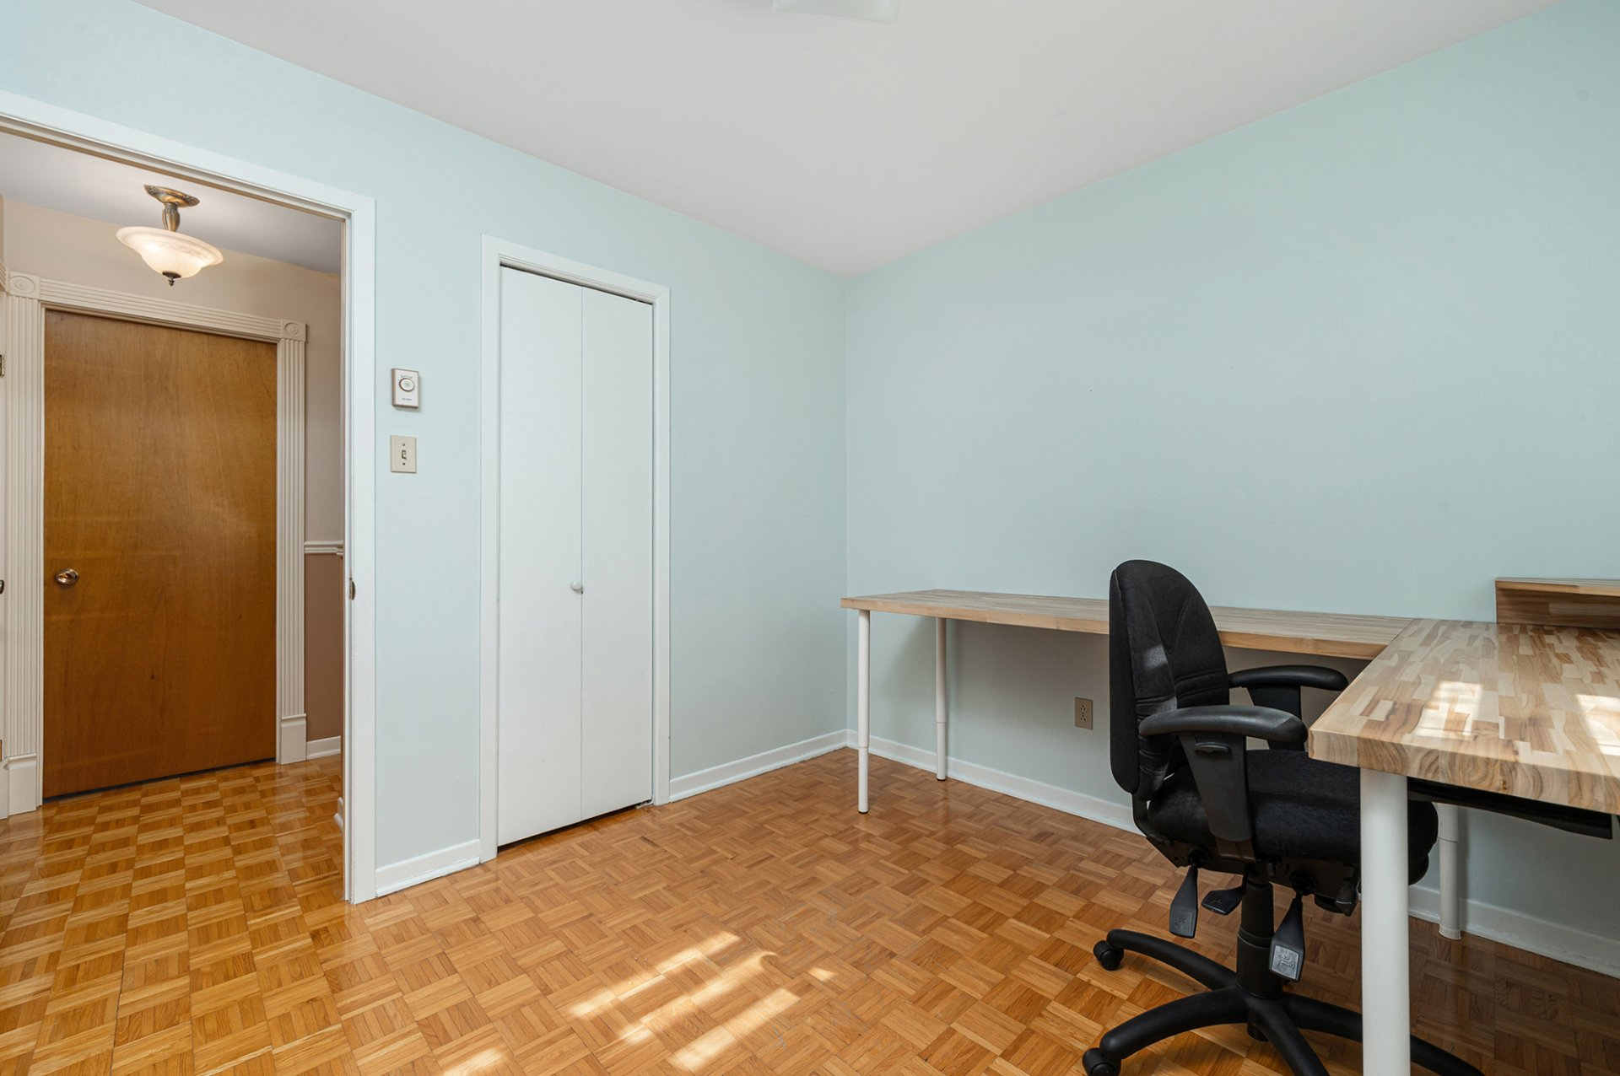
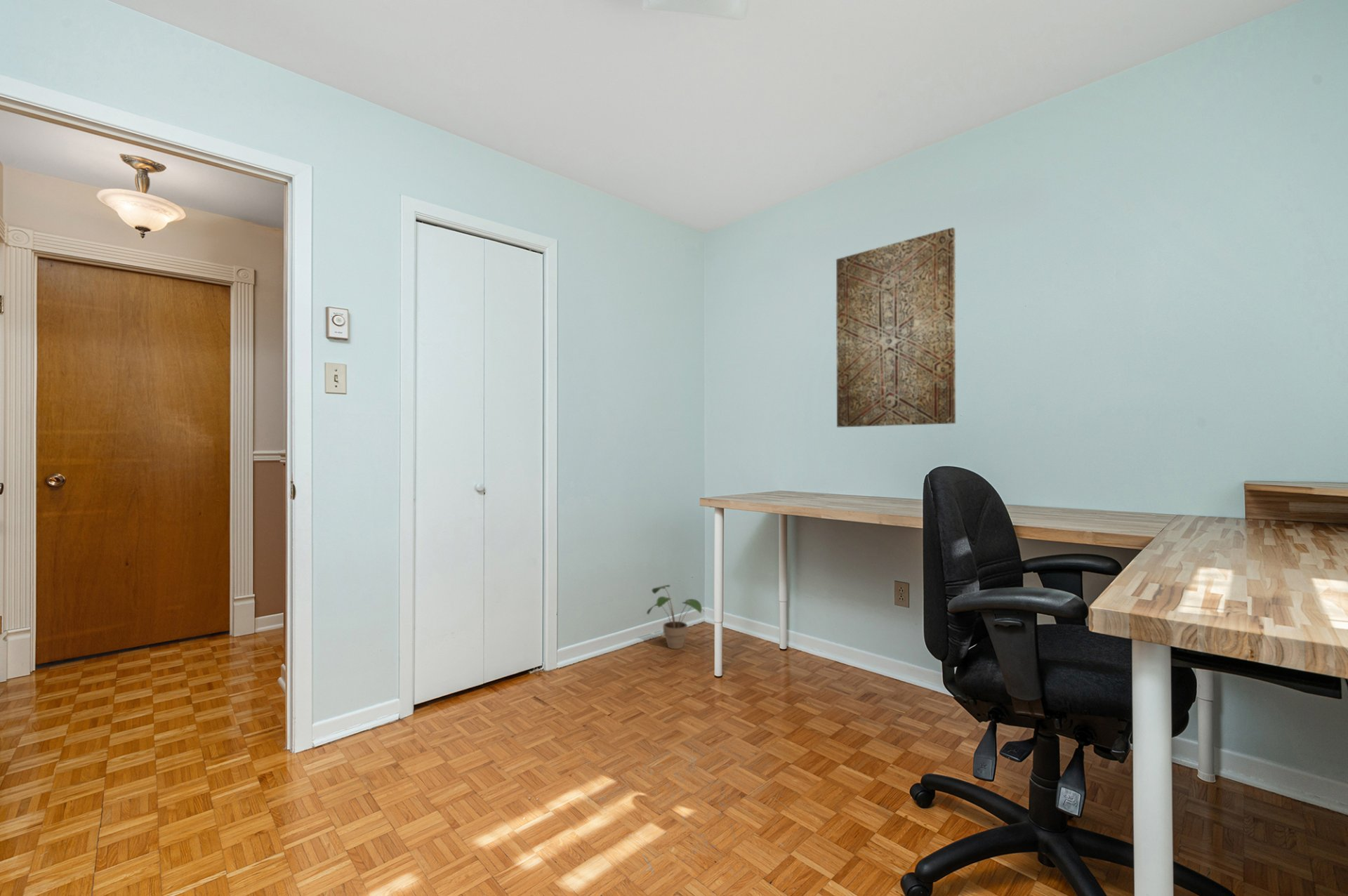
+ potted plant (674, 617)
+ wall art (892, 335)
